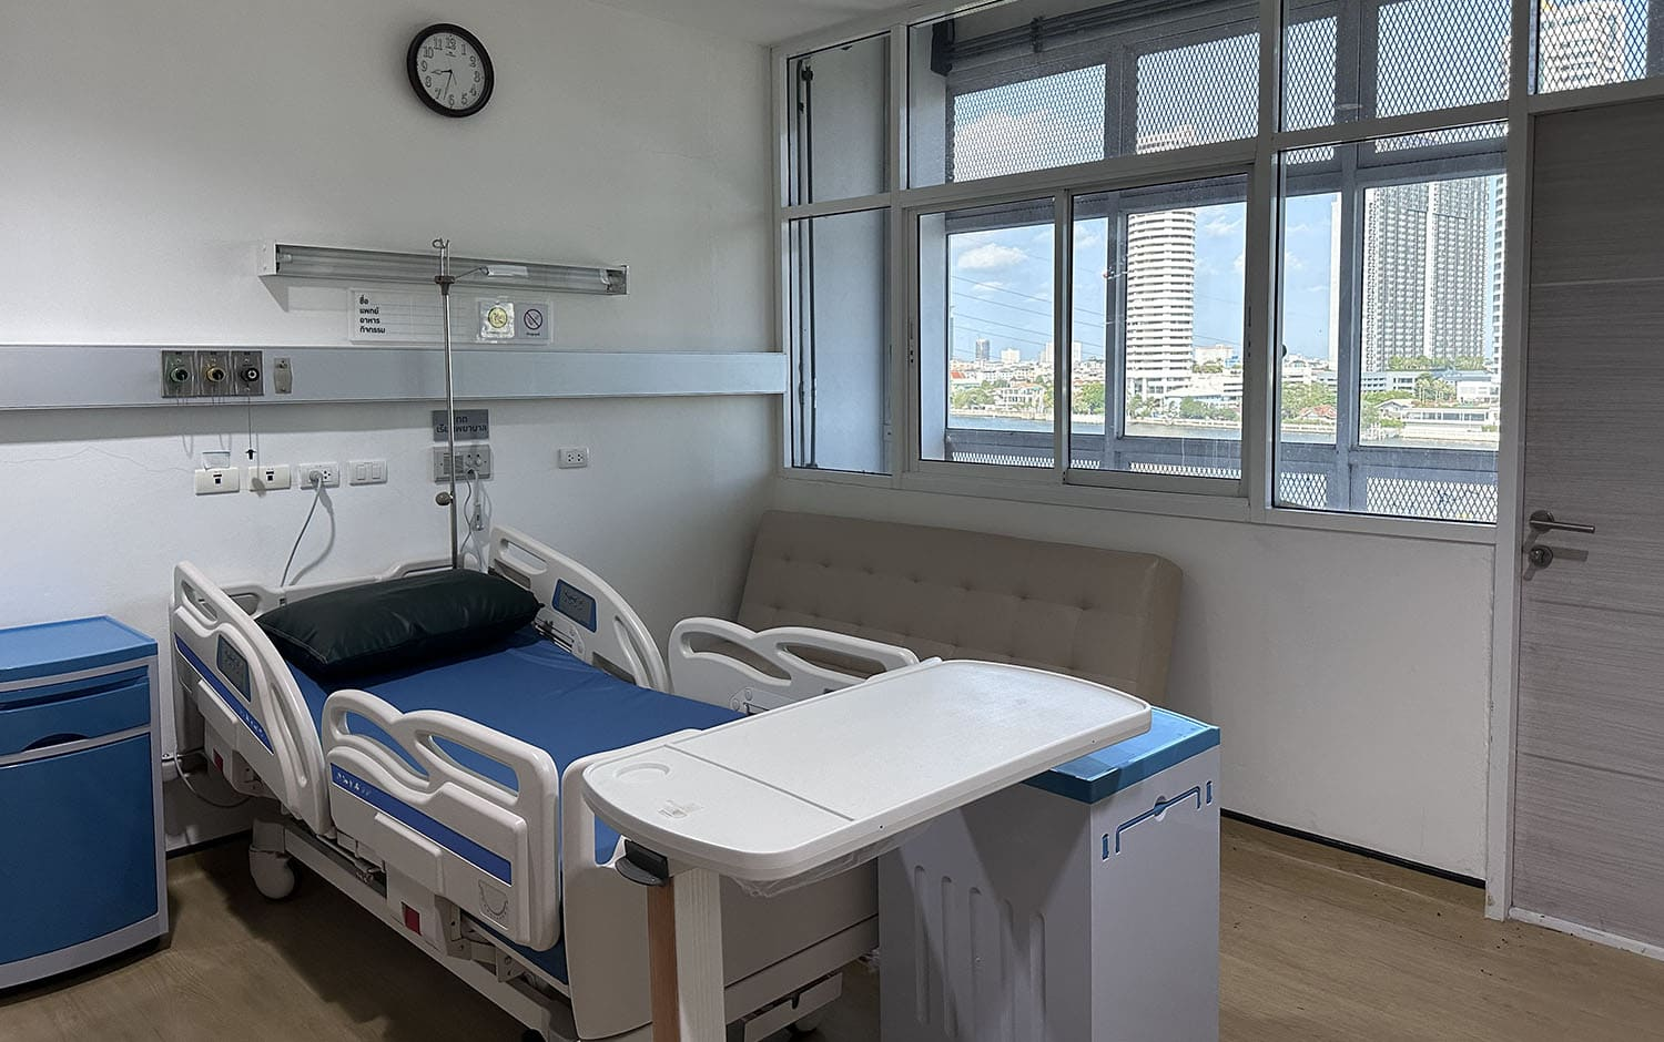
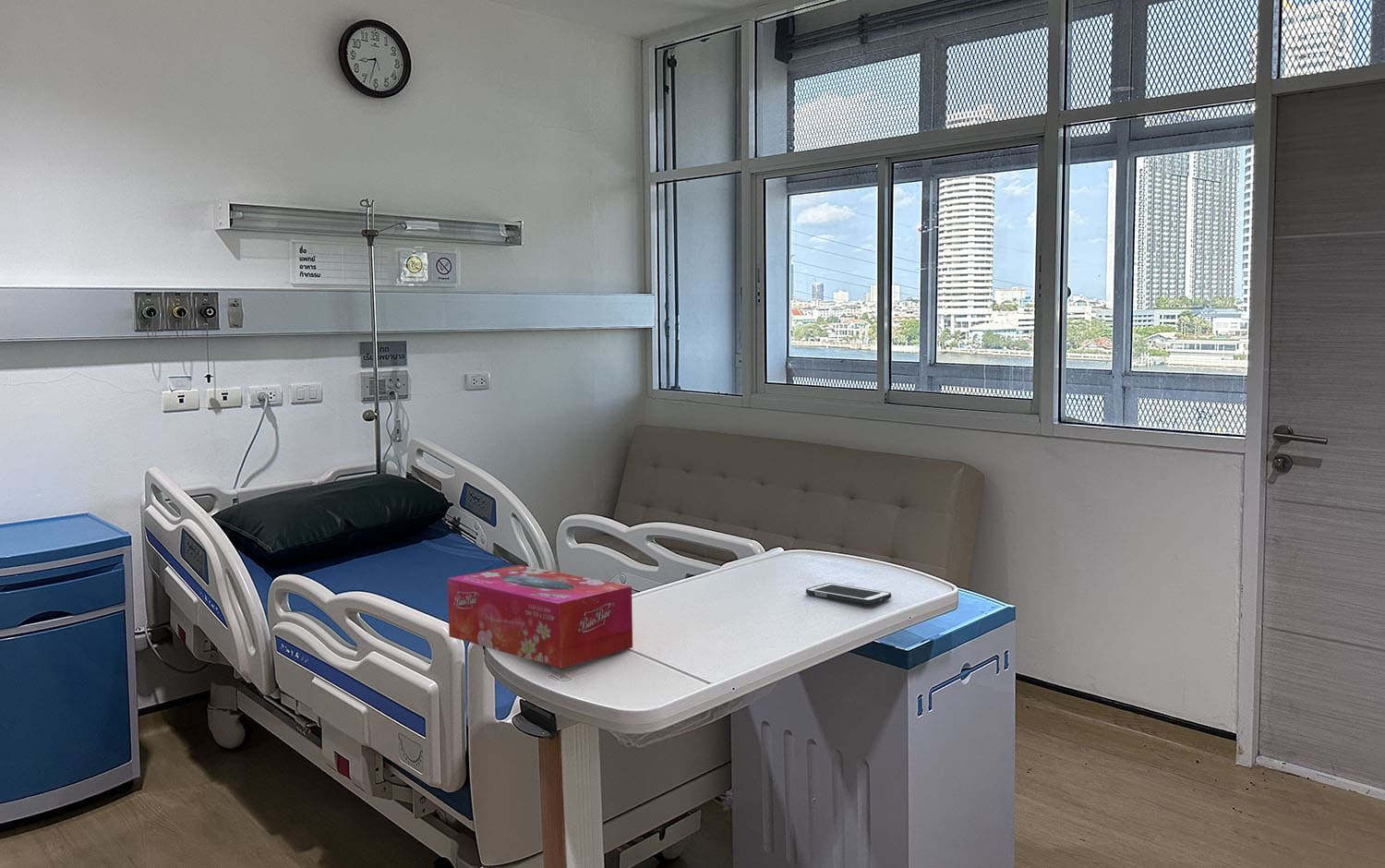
+ tissue box (537, 612)
+ cell phone (848, 593)
